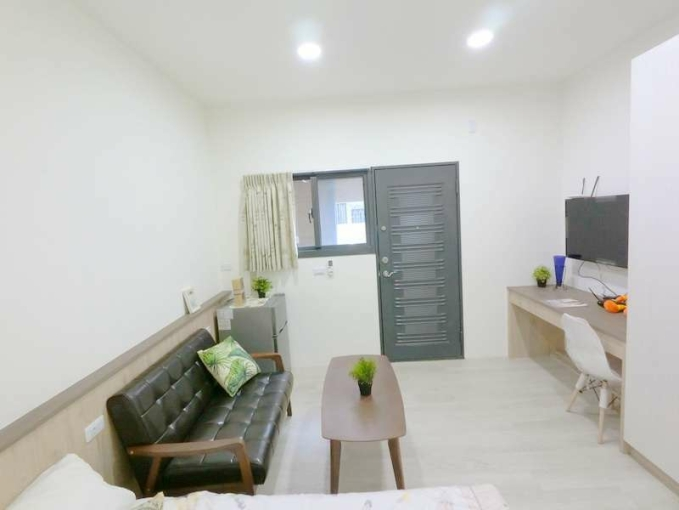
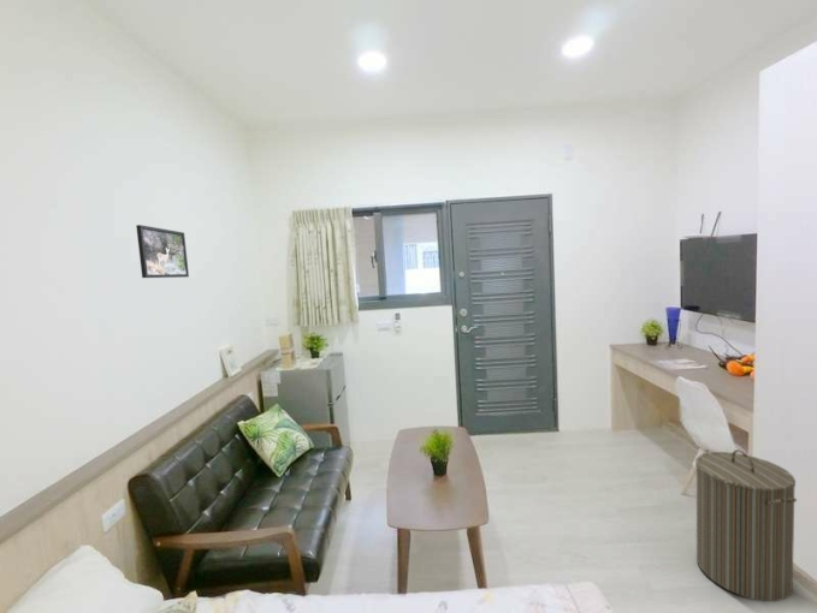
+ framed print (165, 252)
+ laundry hamper (741, 512)
